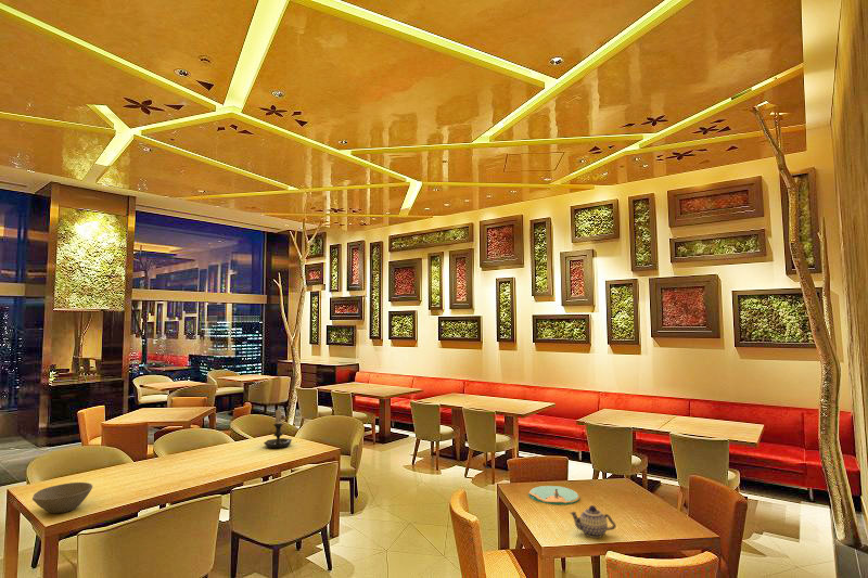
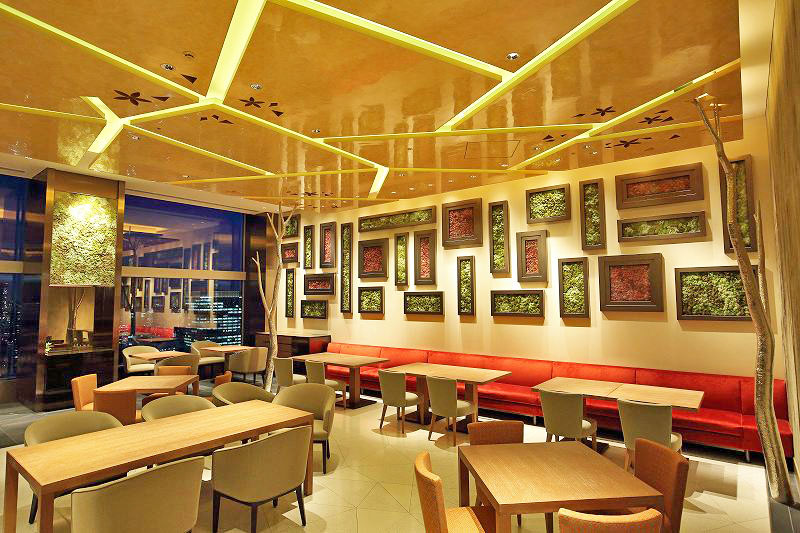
- candle holder (278, 426)
- bowl (62, 500)
- plate (553, 490)
- teapot (592, 519)
